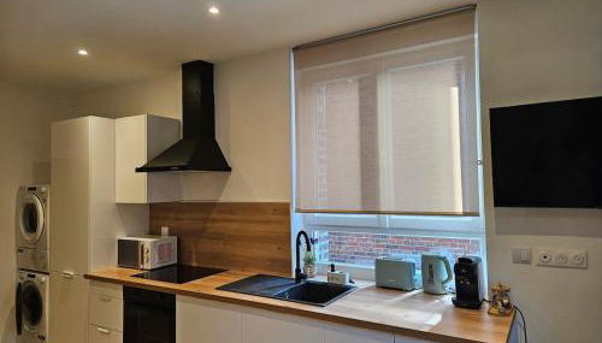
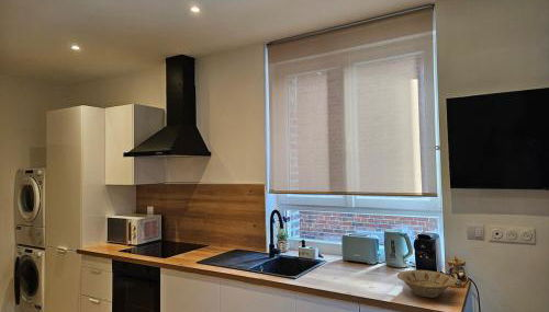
+ bowl (426, 285)
